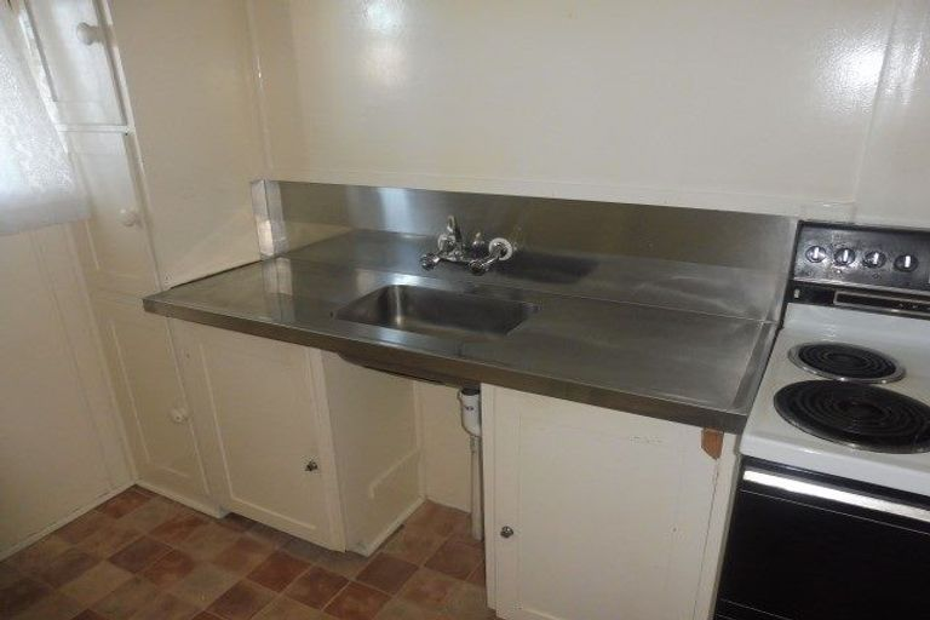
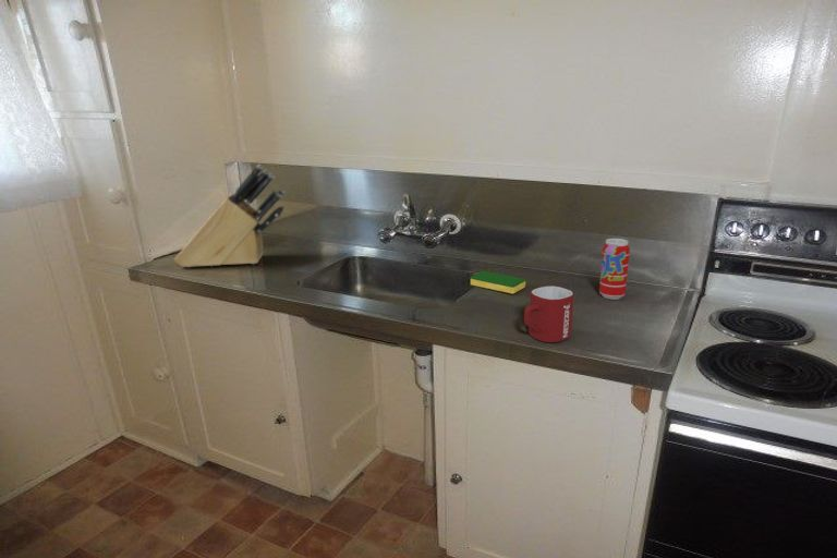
+ dish sponge (497, 281)
+ mug (545, 315)
+ beverage can (614, 268)
+ knife block (229, 215)
